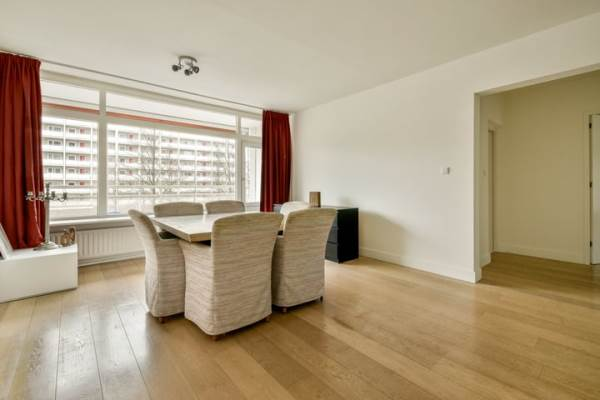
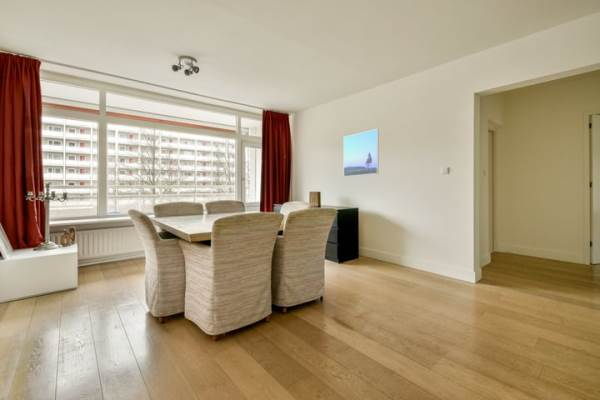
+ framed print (360, 154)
